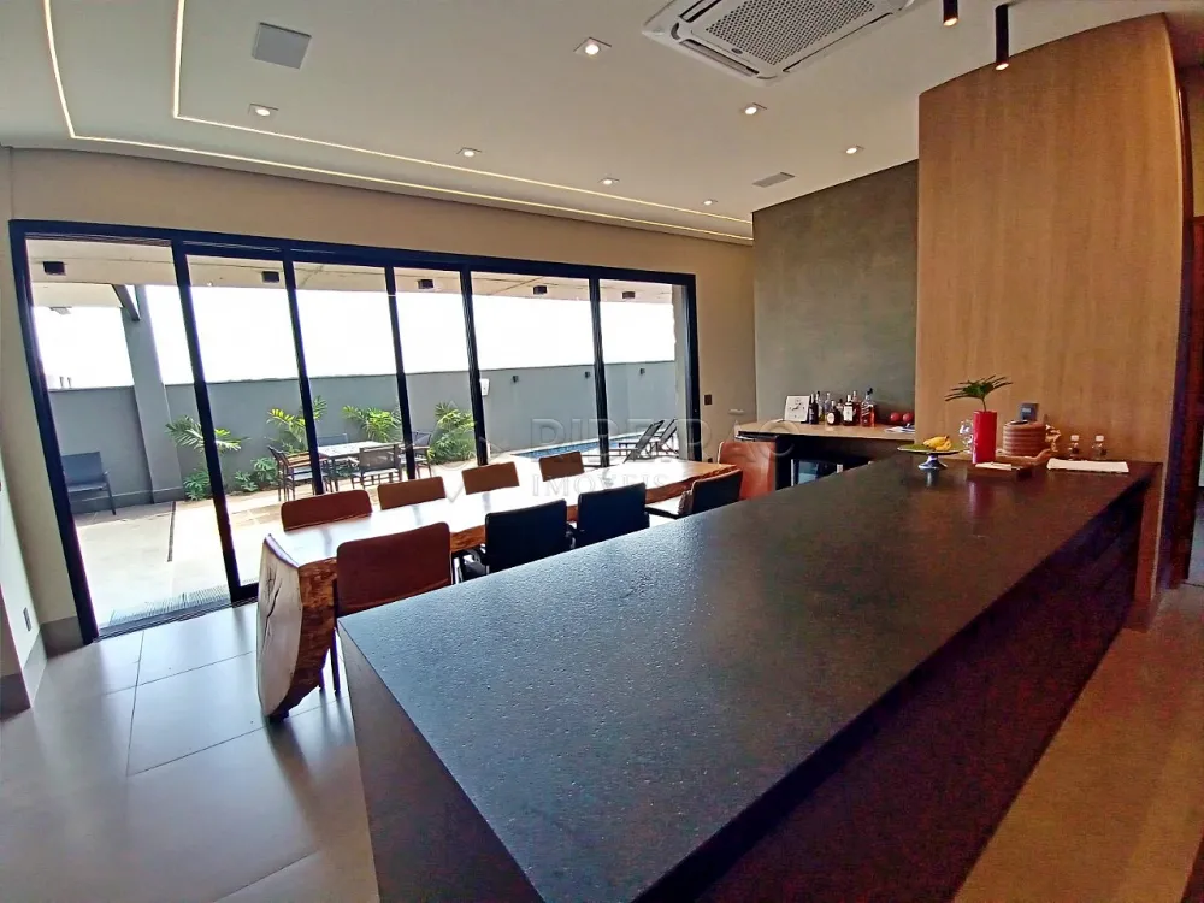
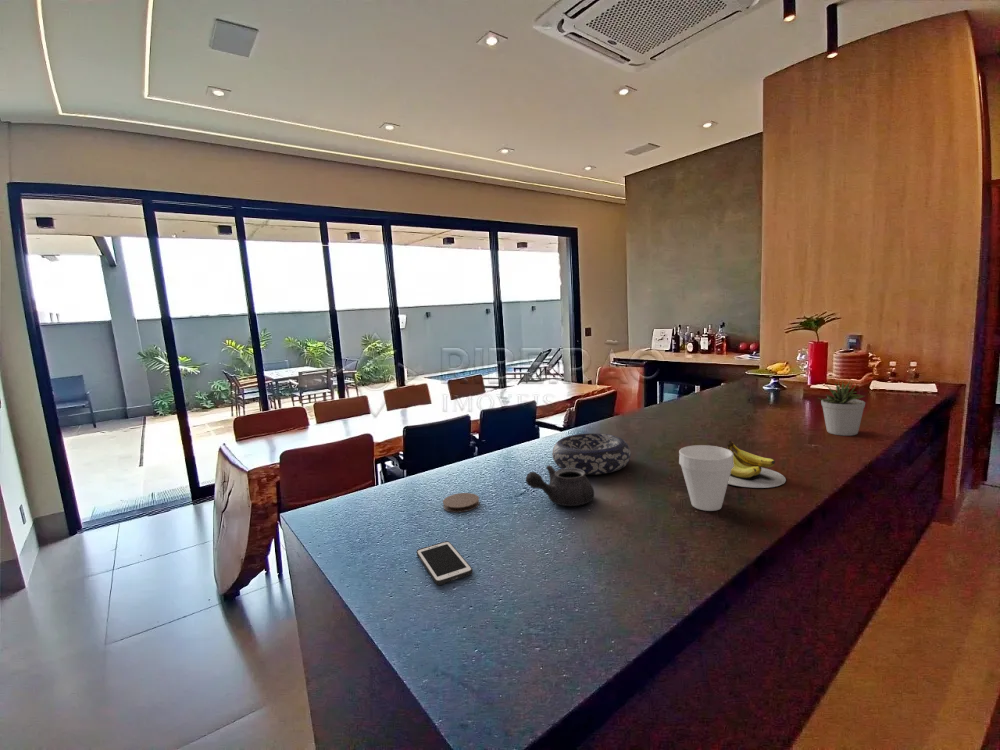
+ banana (746, 459)
+ cell phone (443, 561)
+ teapot (557, 483)
+ cup (706, 478)
+ decorative bowl (590, 453)
+ potted plant (841, 405)
+ coaster (461, 502)
